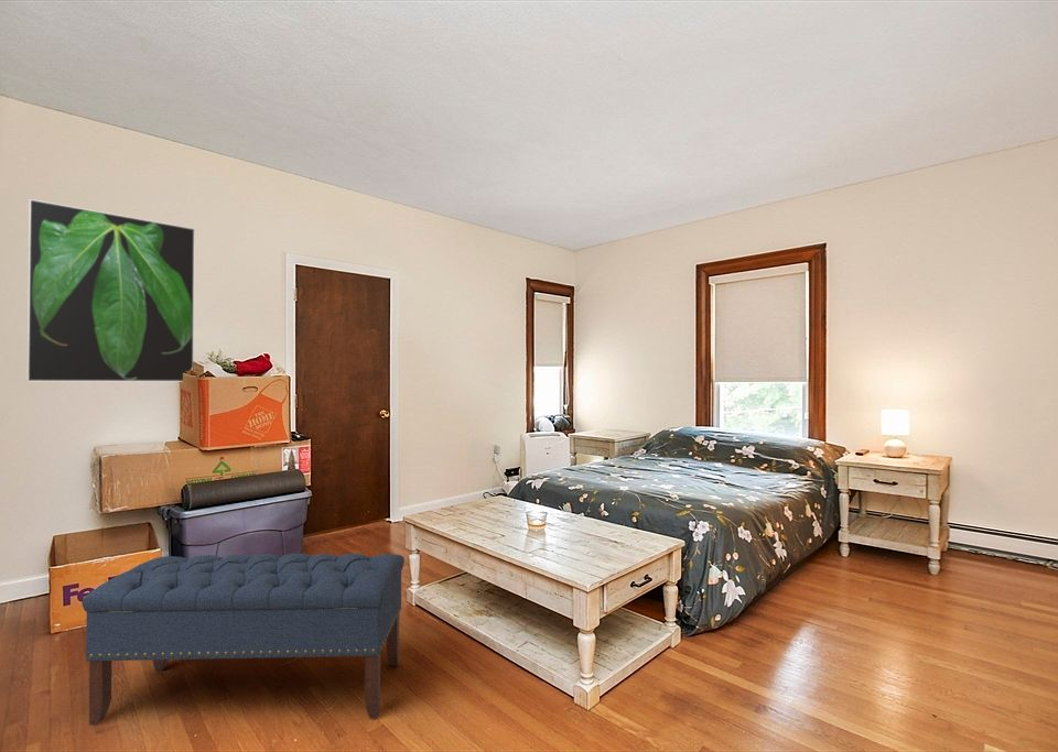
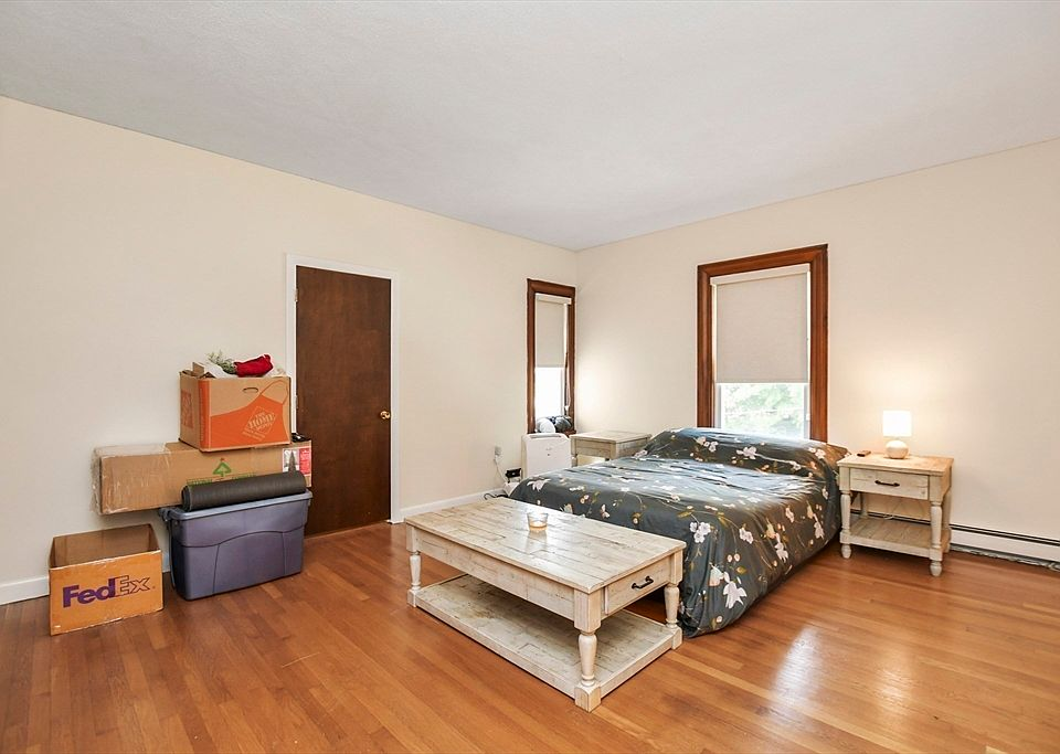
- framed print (118, 298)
- bench (259, 628)
